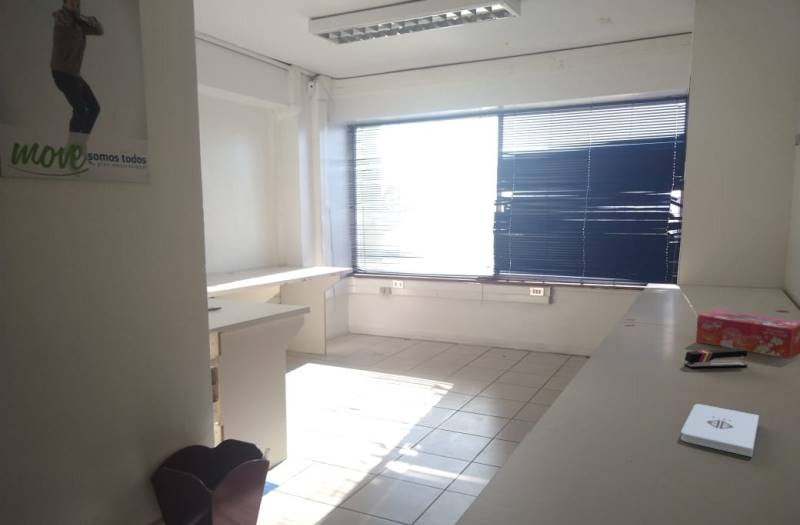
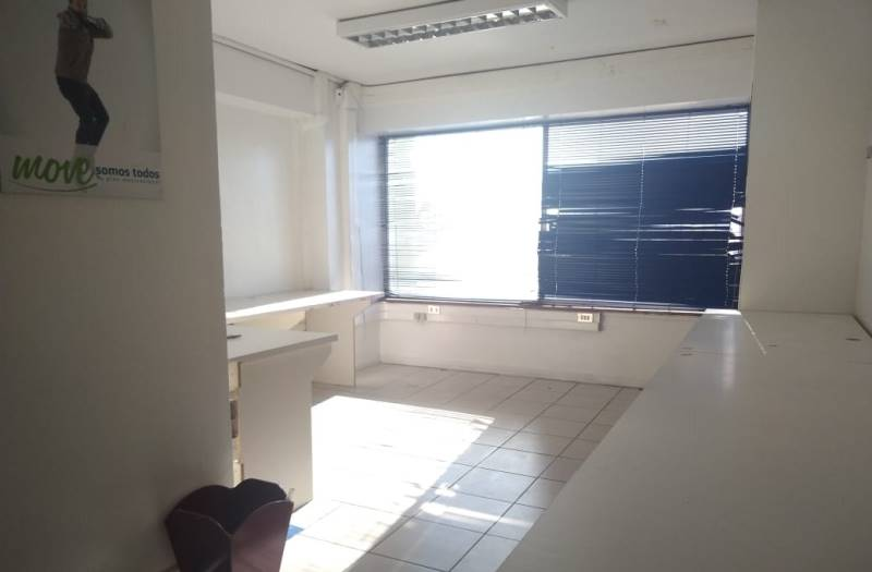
- tissue box (749, 332)
- stapler (716, 357)
- notepad (720, 427)
